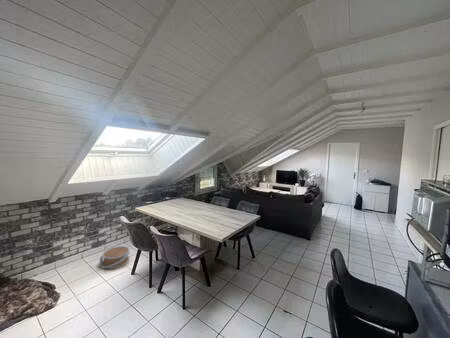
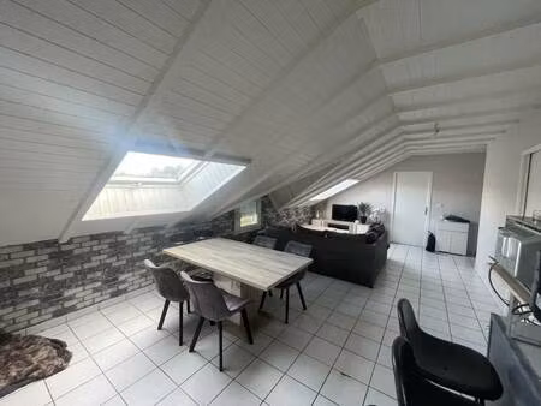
- basket (115, 257)
